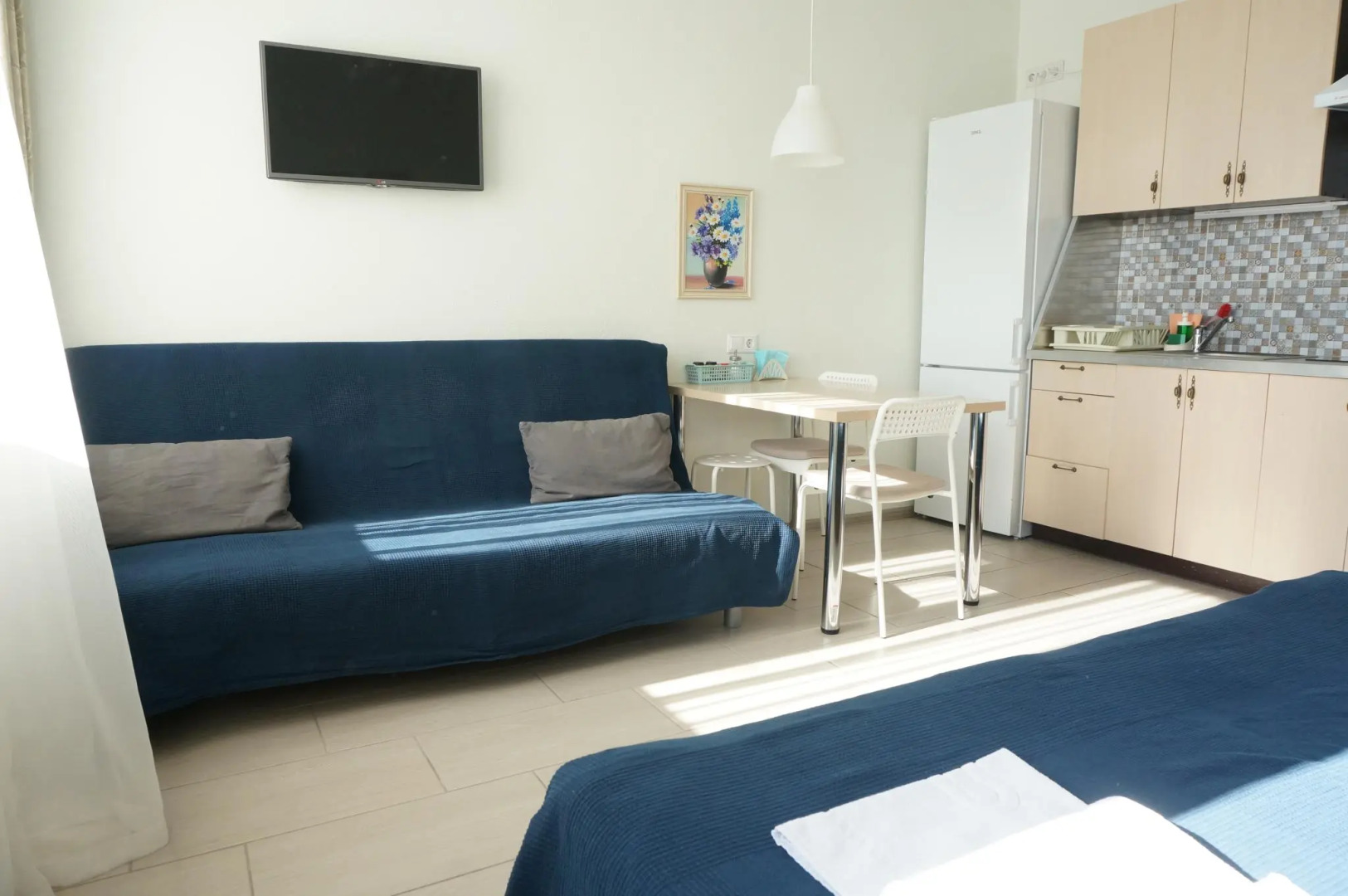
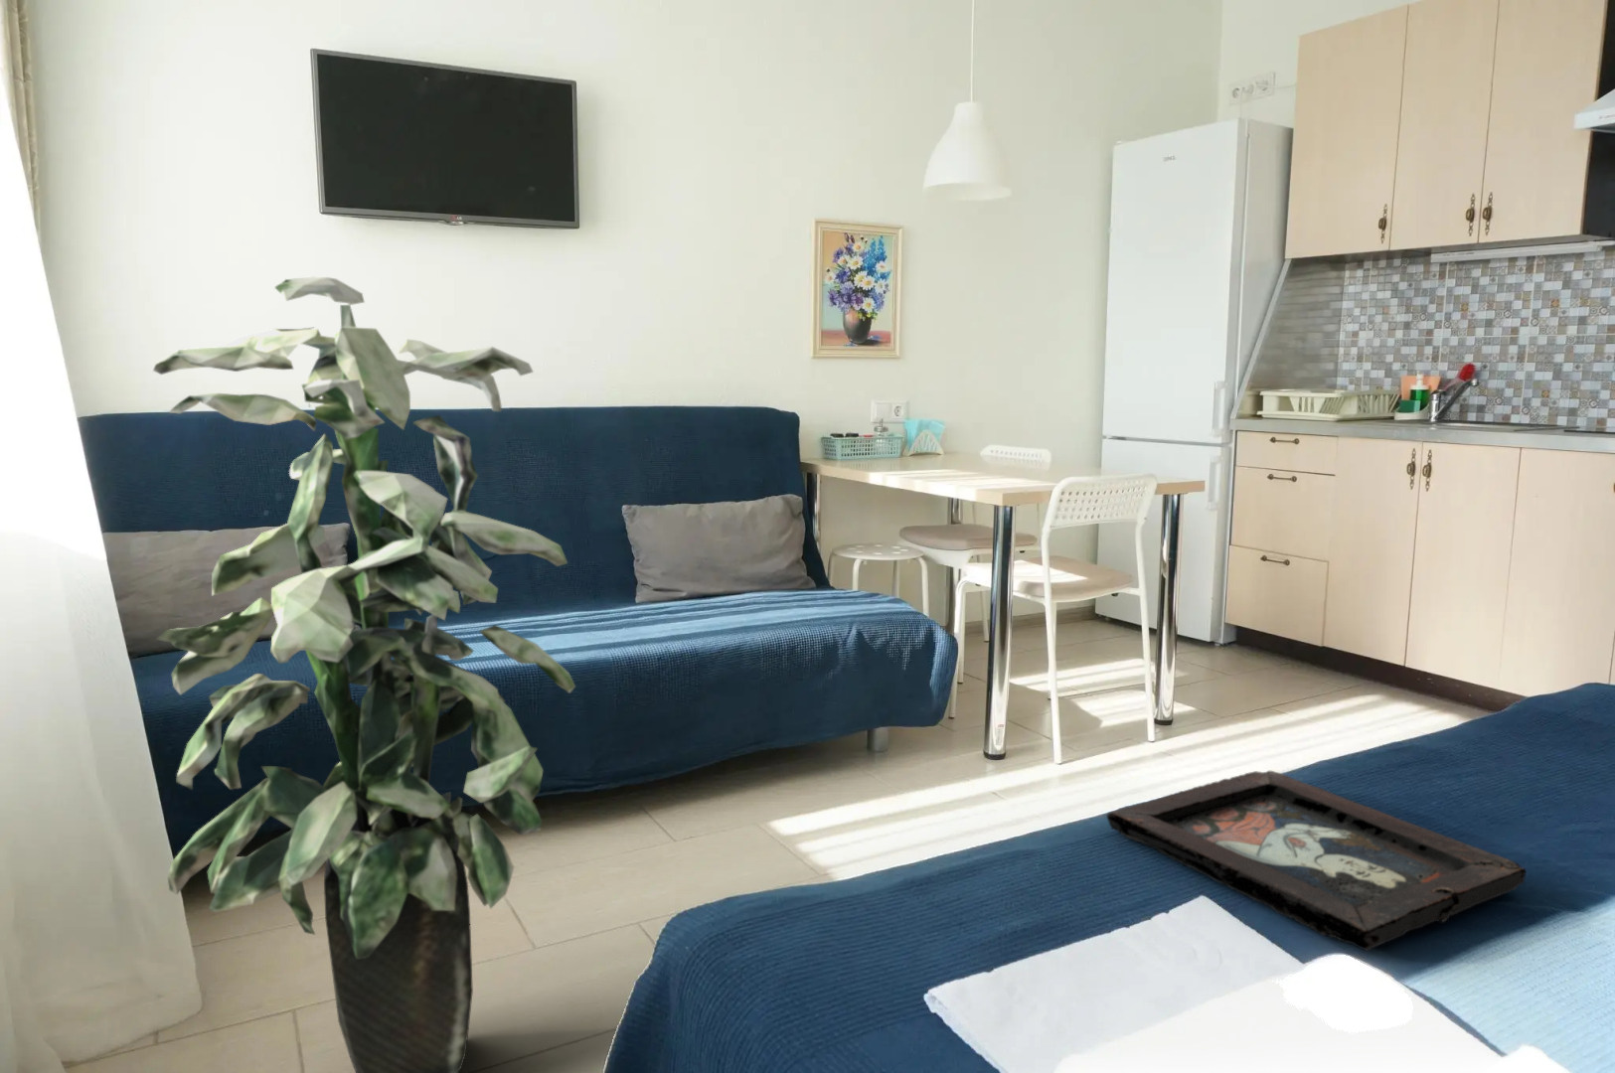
+ indoor plant (363, 685)
+ decorative tray (1307, 847)
